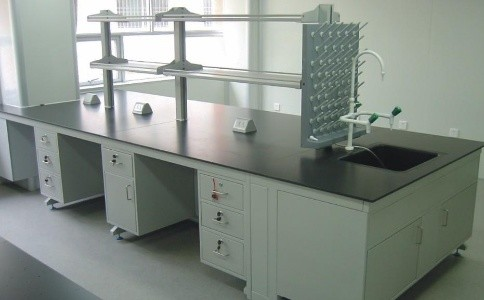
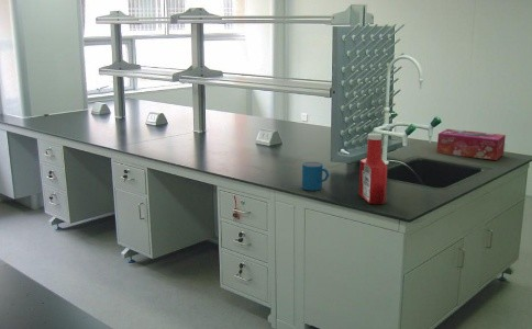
+ soap bottle (373, 167)
+ mug (315, 177)
+ tissue box (470, 144)
